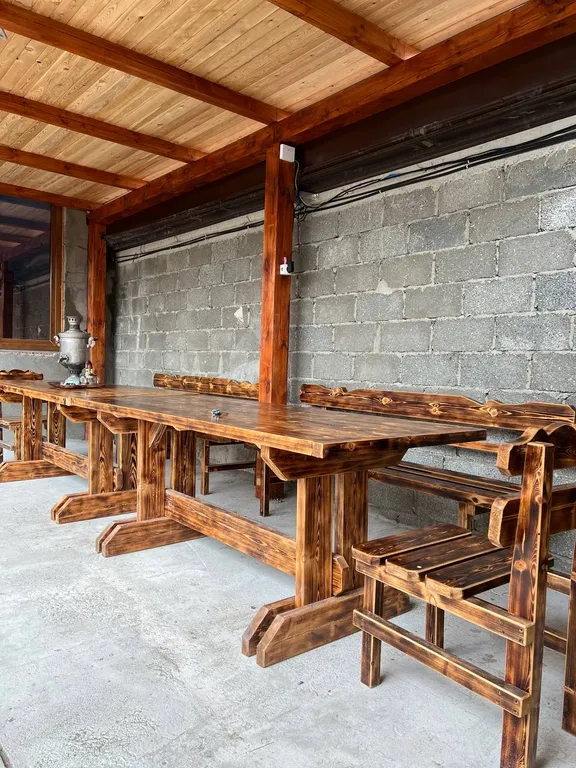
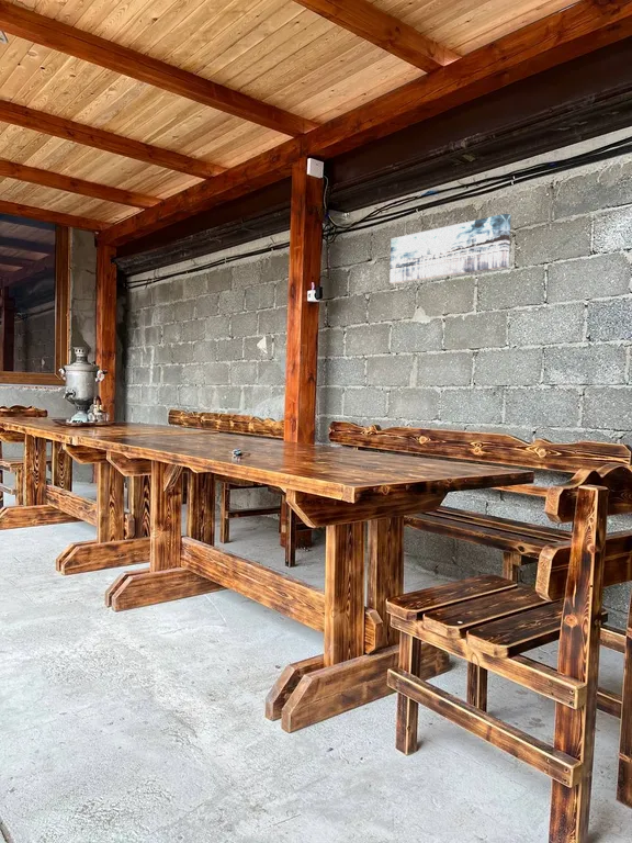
+ wall art (444, 251)
